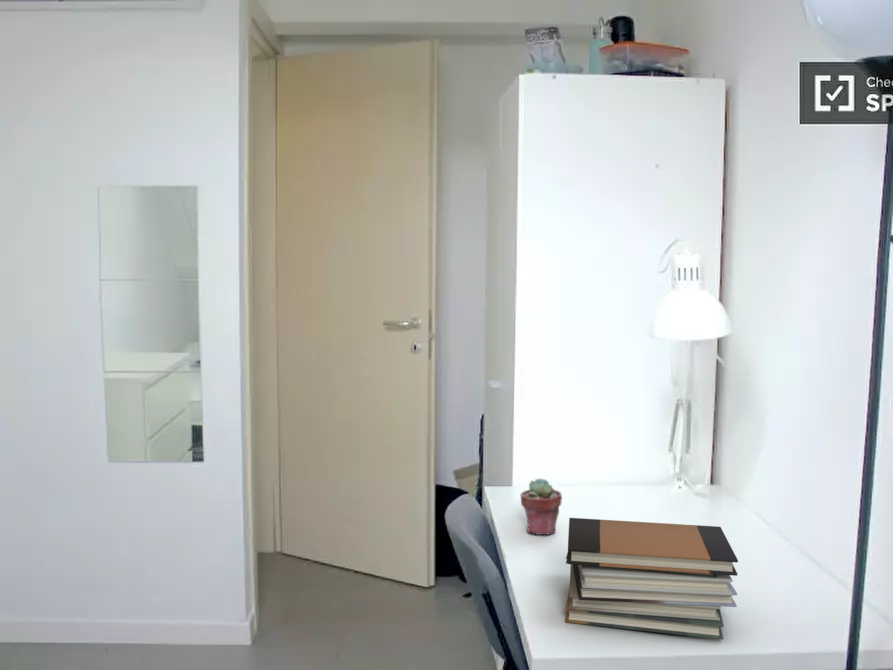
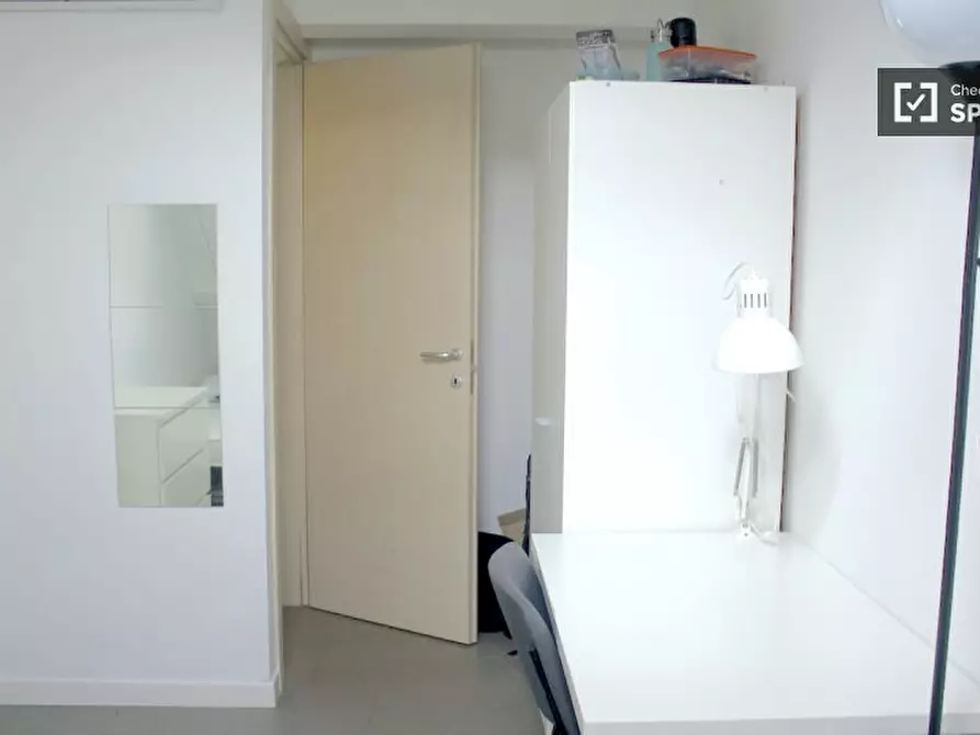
- potted succulent (541, 504)
- book stack (646, 574)
